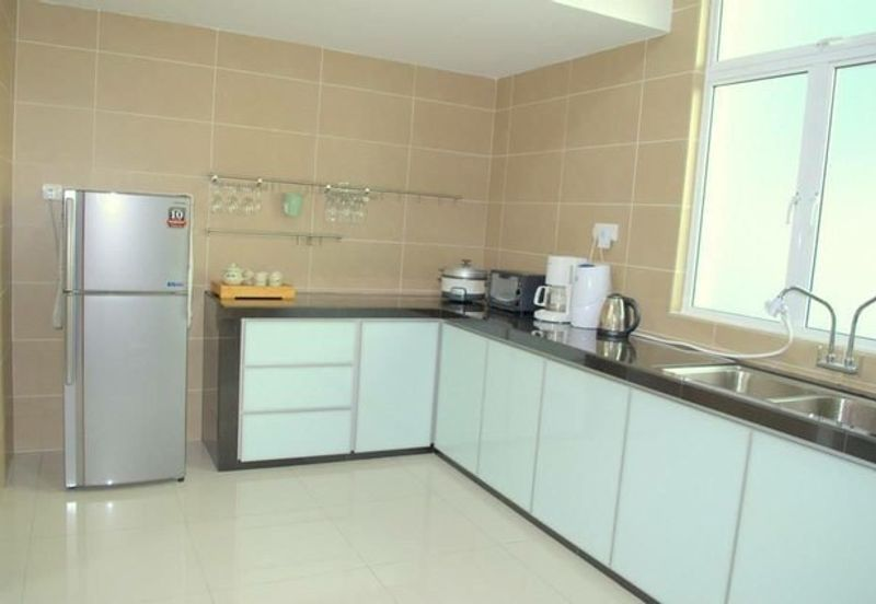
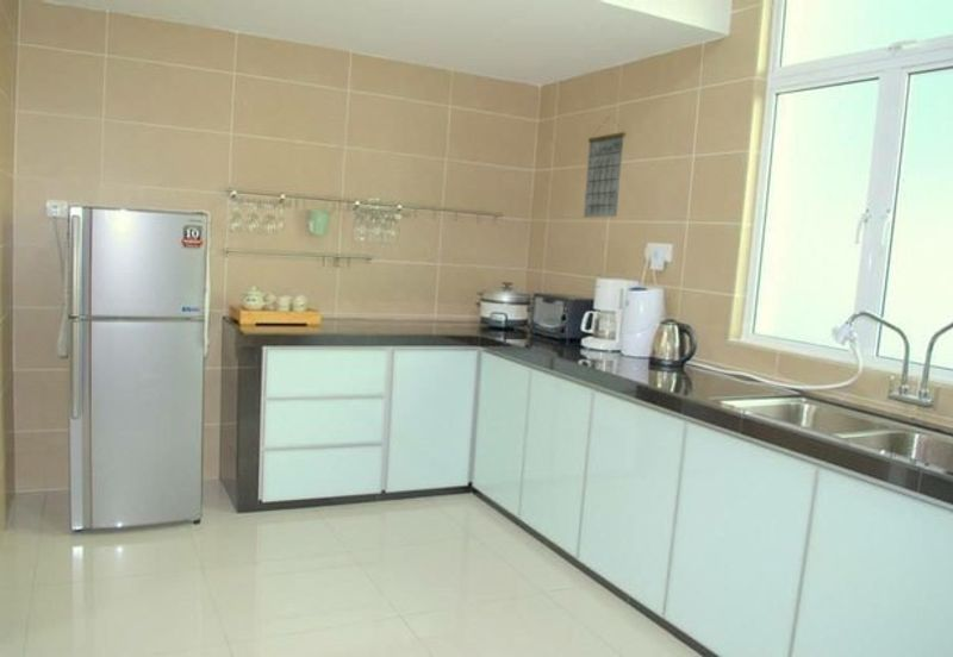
+ calendar (604, 165)
